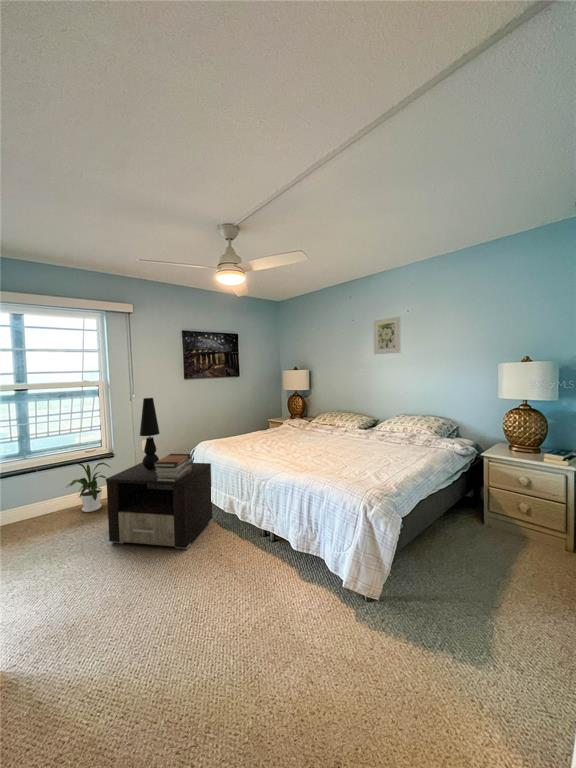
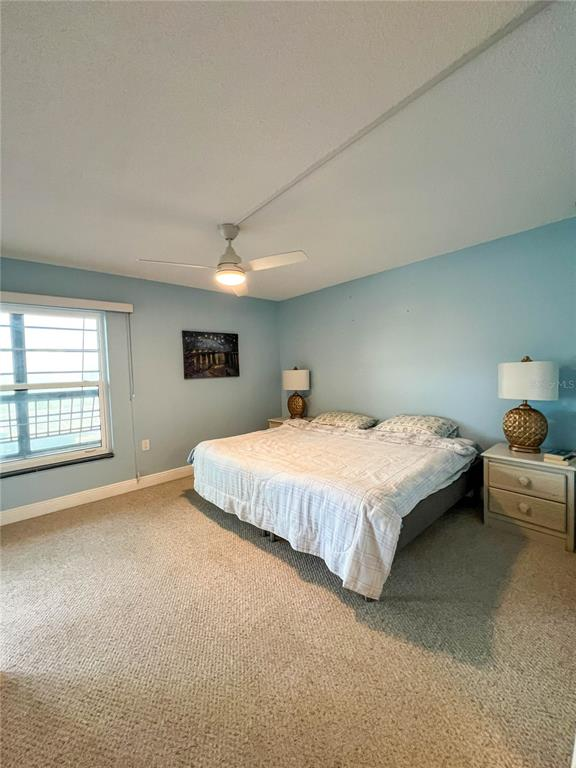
- table lamp (149, 433)
- house plant (89, 484)
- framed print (386, 336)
- nightstand (162, 501)
- book stack (173, 467)
